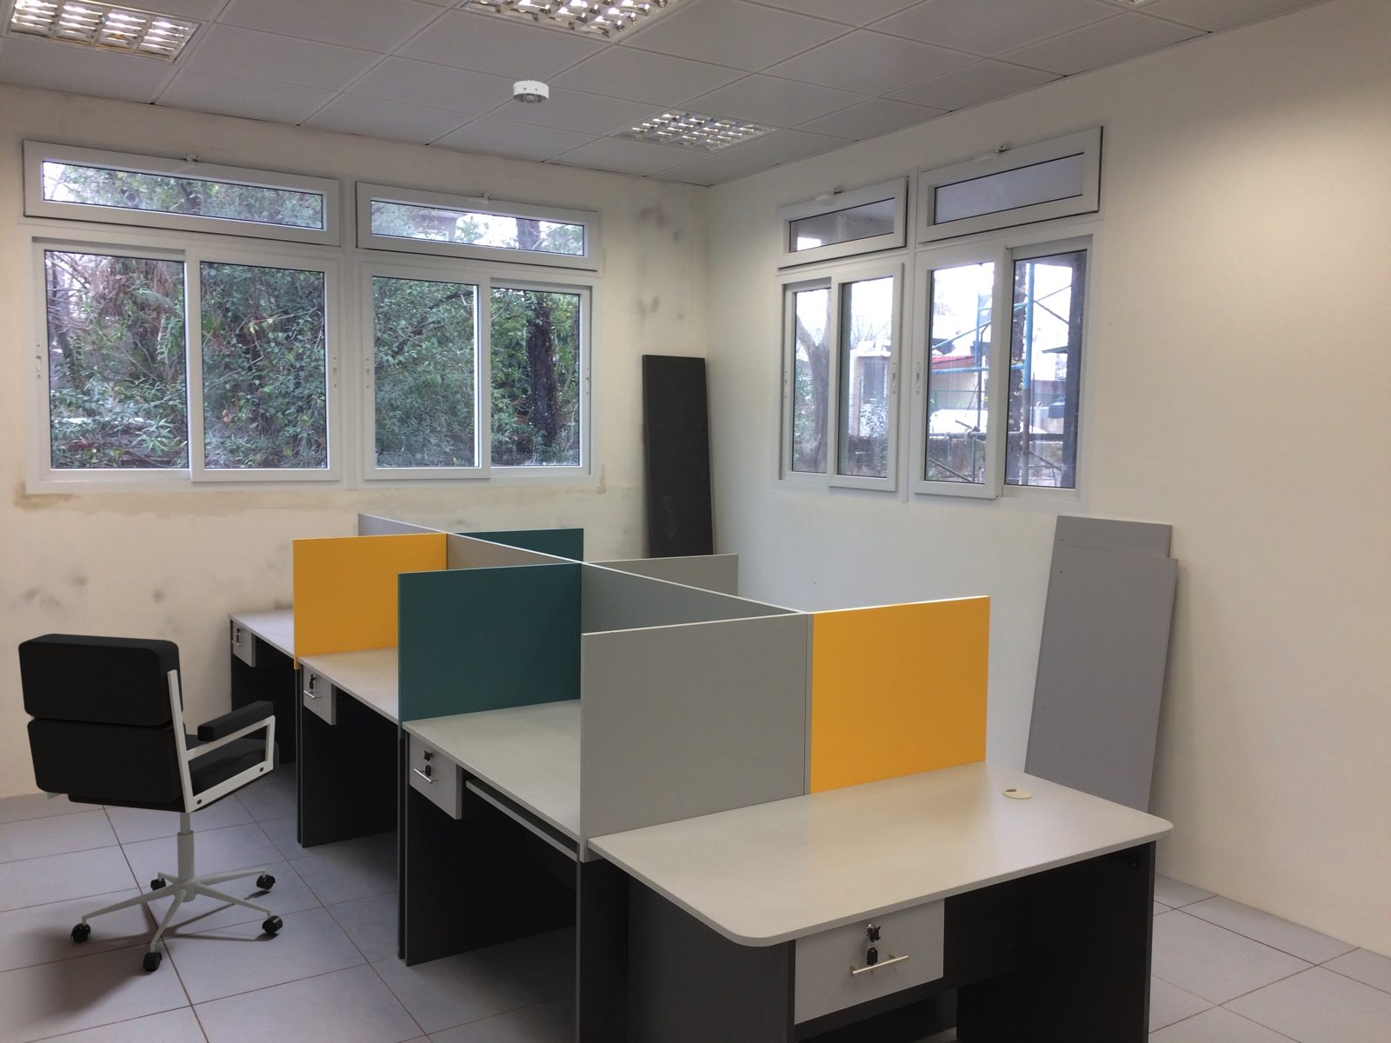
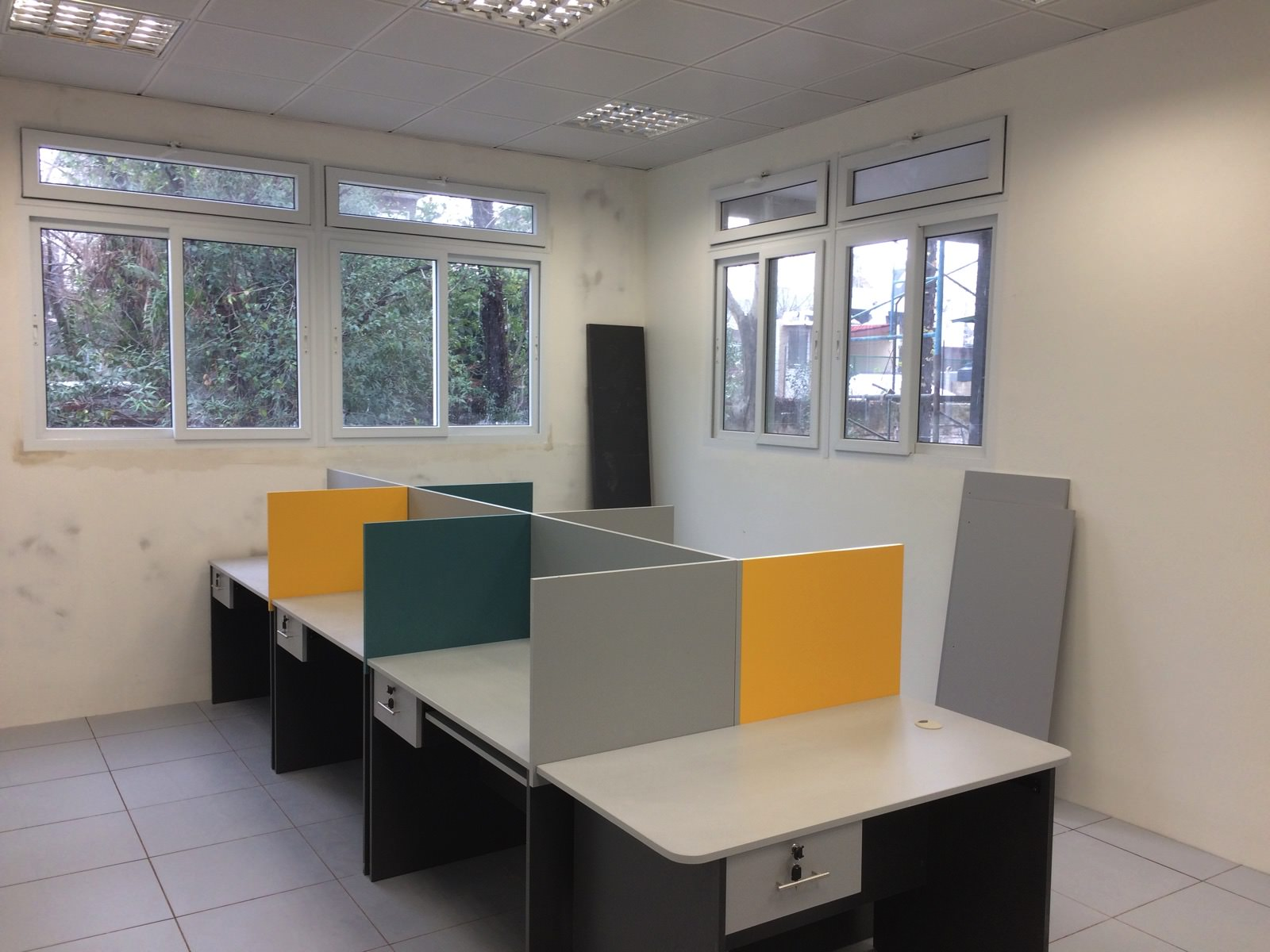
- office chair (162, 780)
- smoke detector (530, 91)
